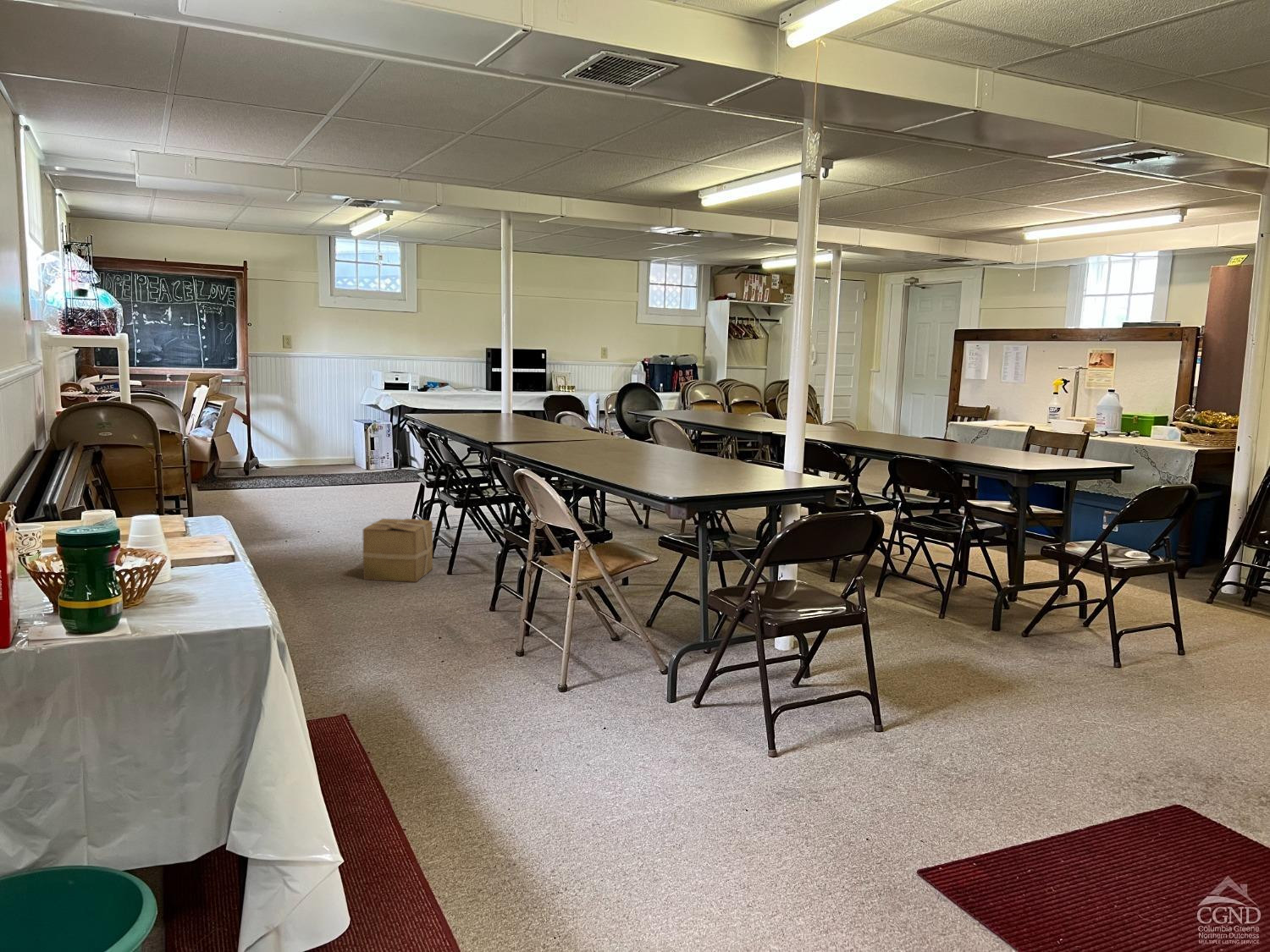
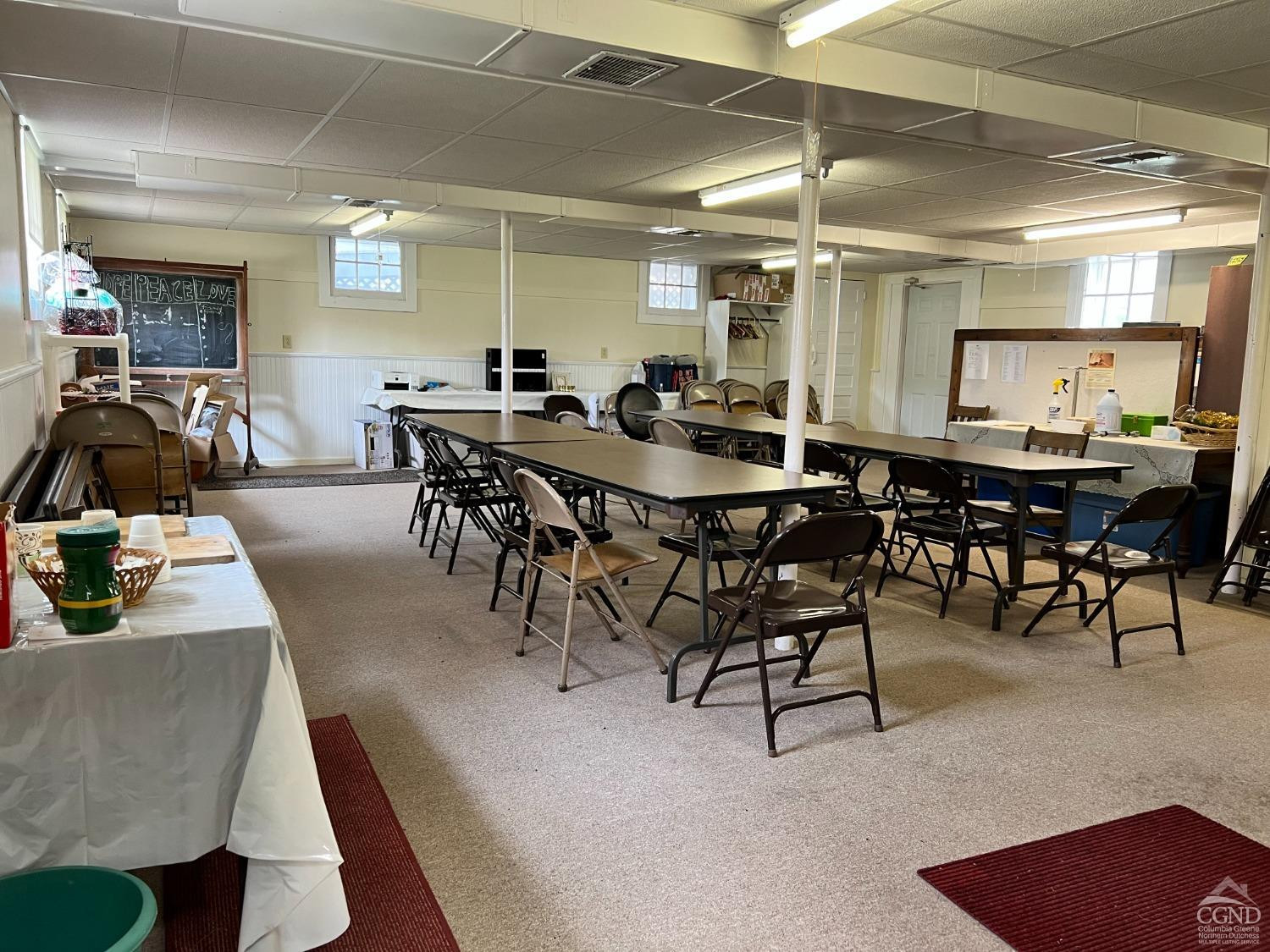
- cardboard box (399, 548)
